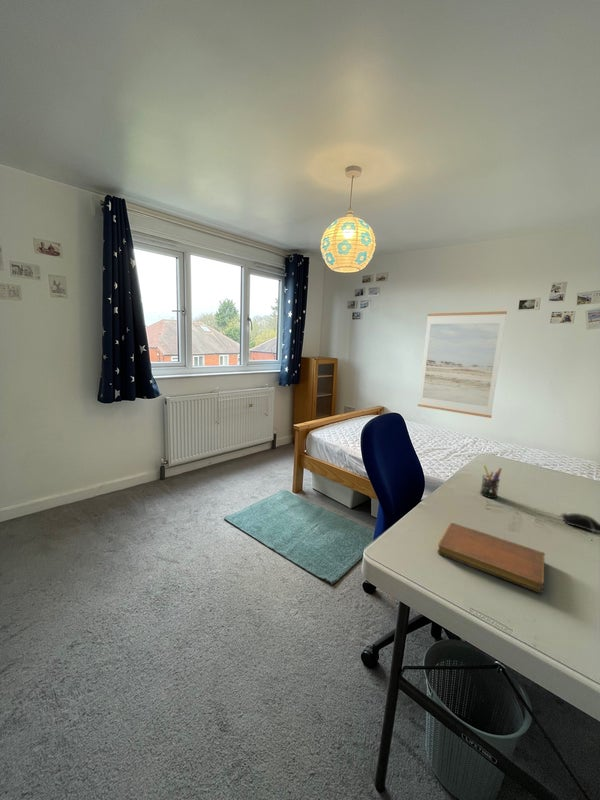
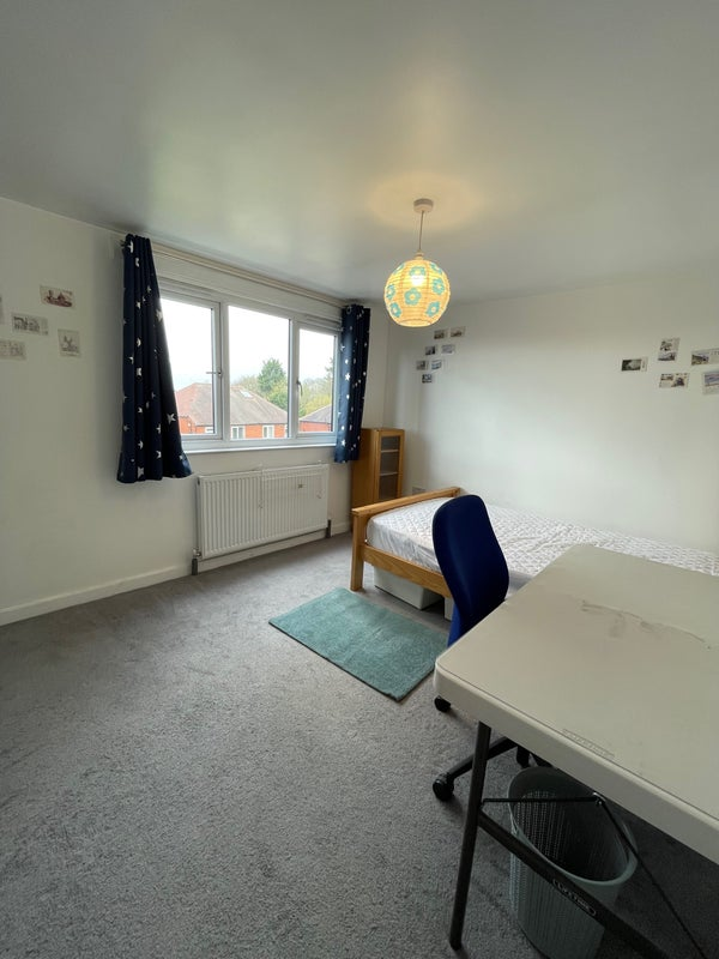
- notebook (490, 552)
- computer mouse (568, 515)
- wall art (457, 363)
- pen holder (492, 480)
